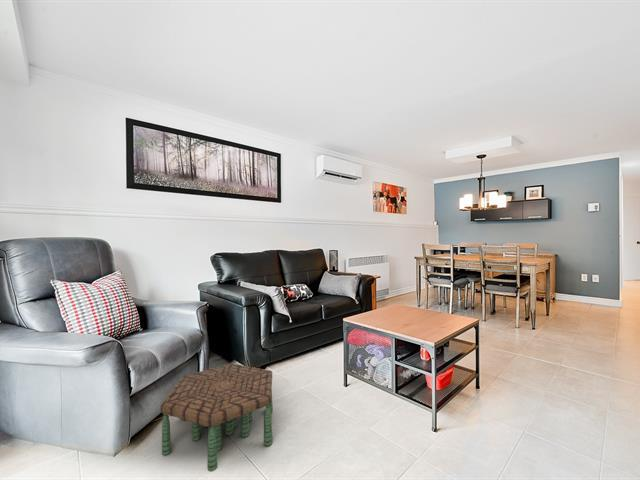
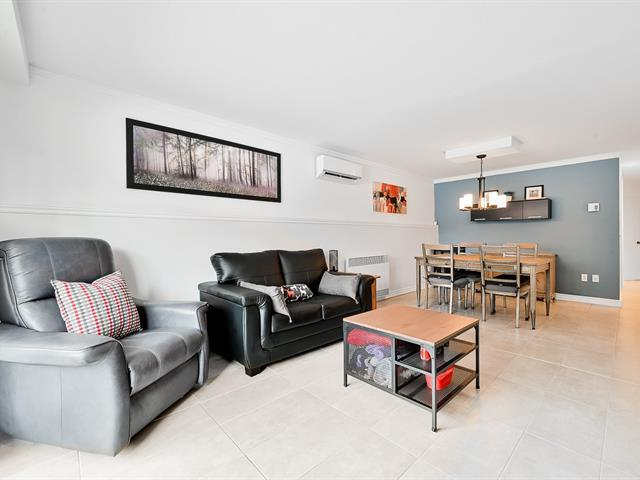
- side table (223, 407)
